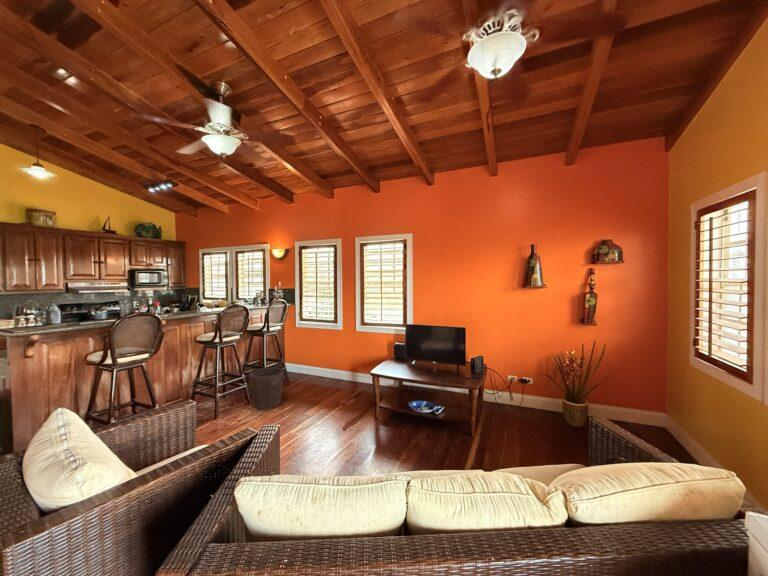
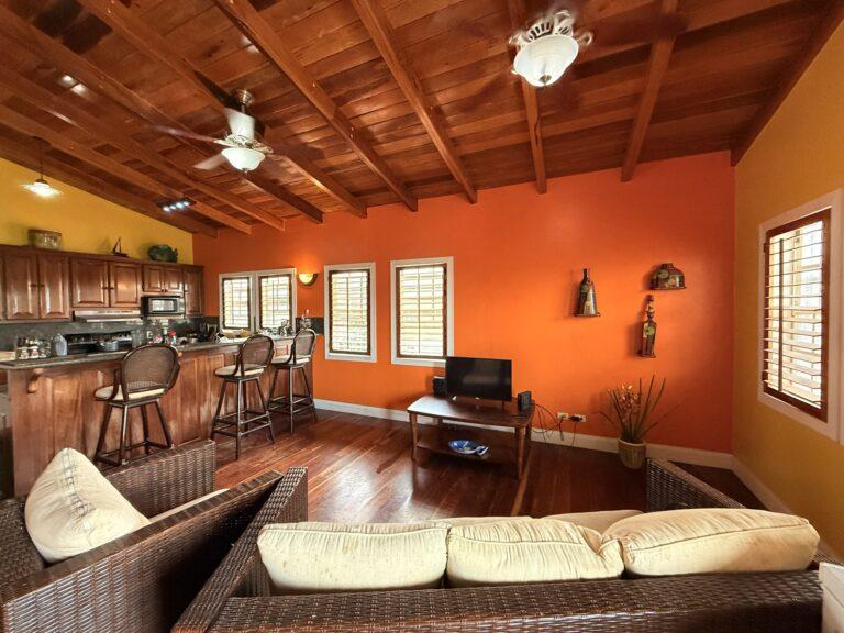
- waste bin (267, 388)
